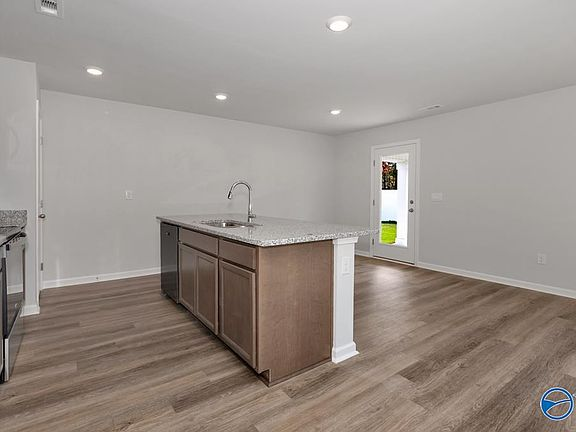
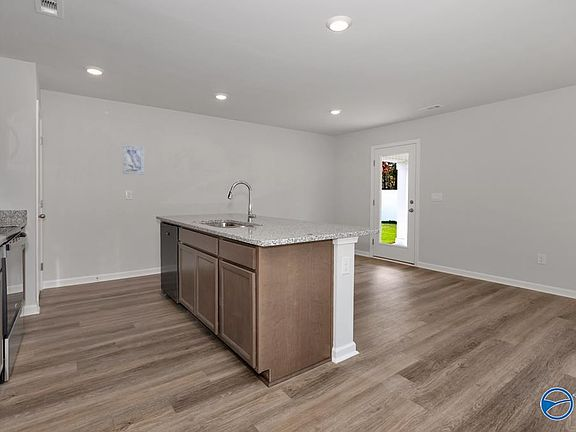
+ wall art (133, 160)
